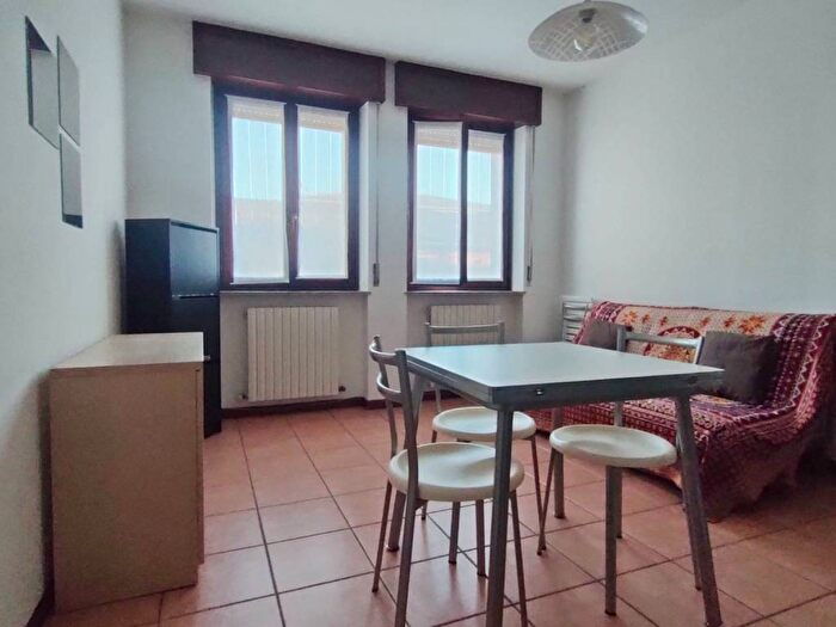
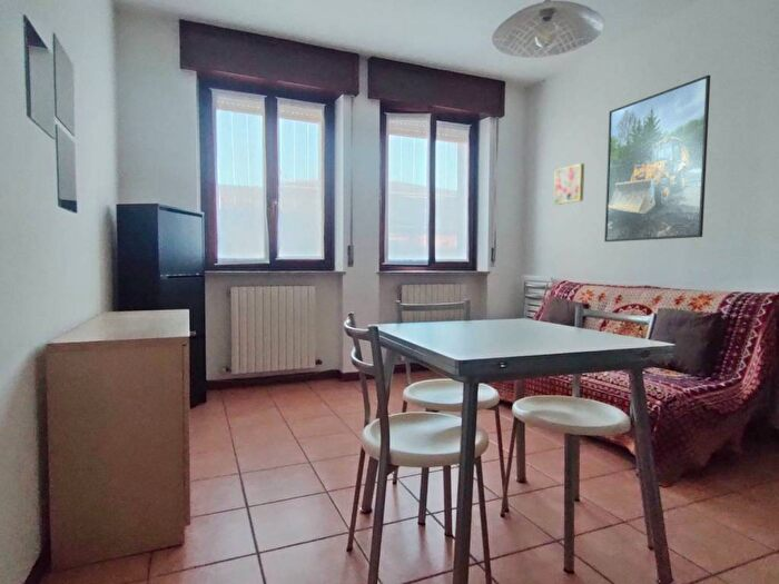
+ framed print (651, 168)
+ wall art (568, 185)
